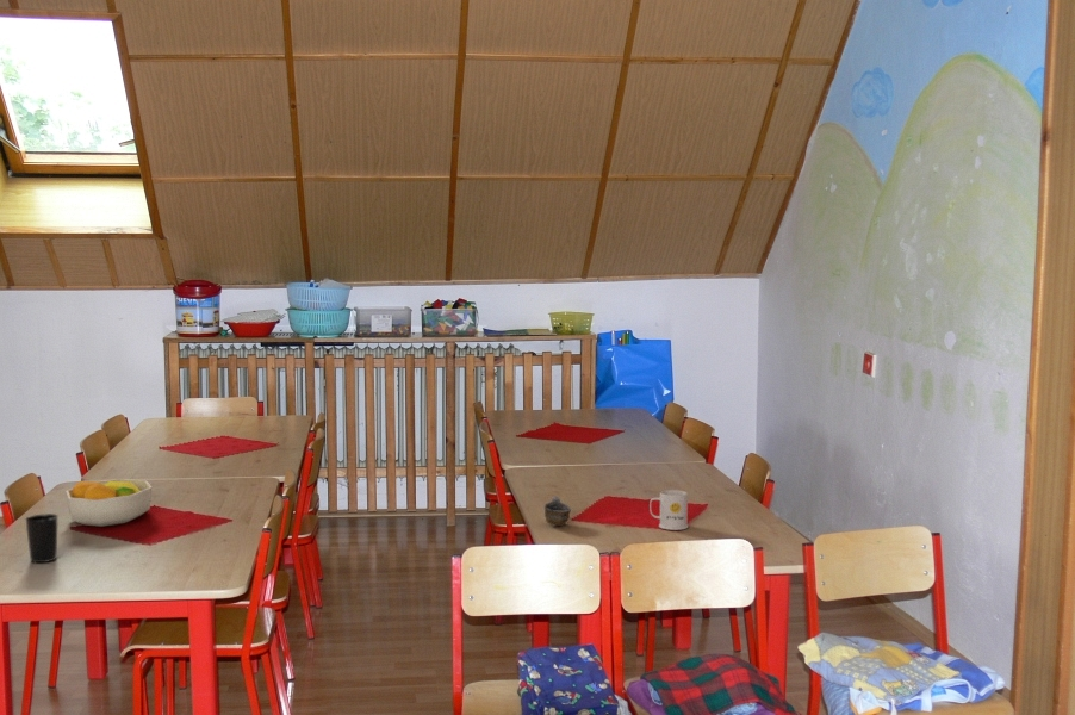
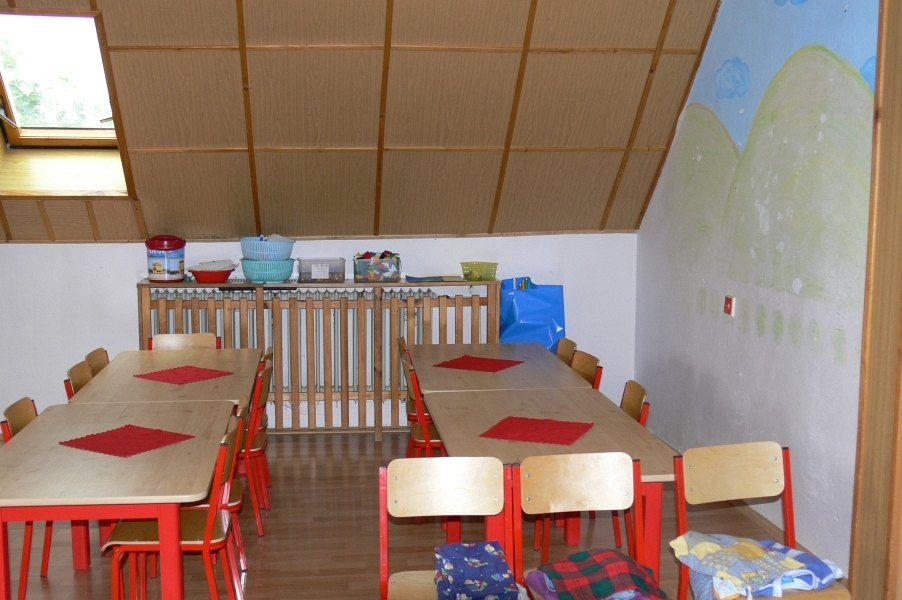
- cup (42, 537)
- fruit bowl (108, 496)
- mug (669, 509)
- cup (558, 511)
